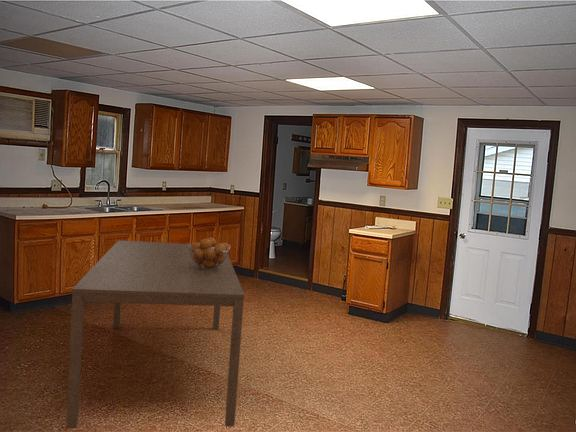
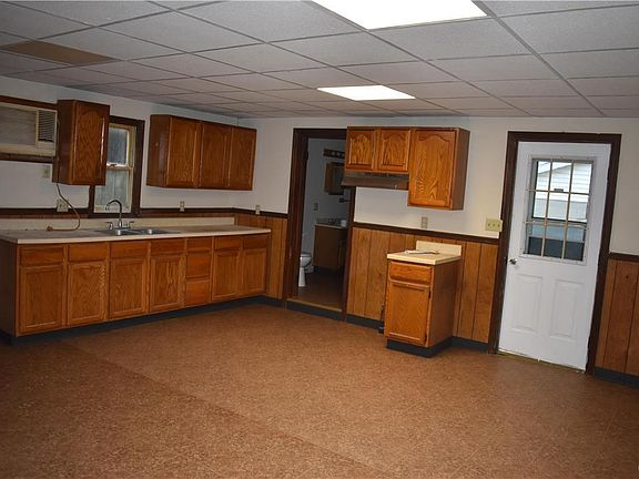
- dining table (164, 303)
- fruit basket (208, 252)
